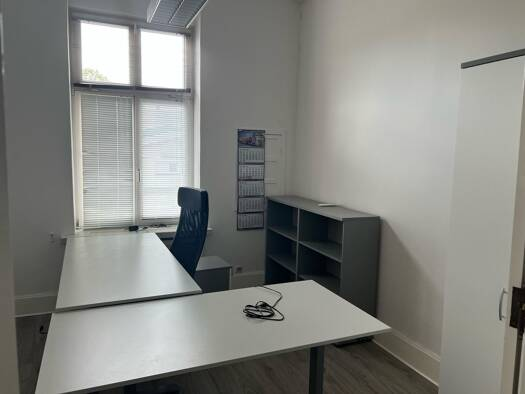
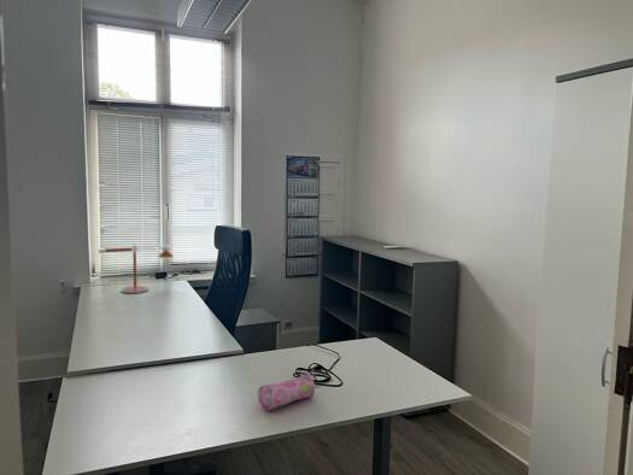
+ pencil case (287, 391)
+ desk lamp (135, 268)
